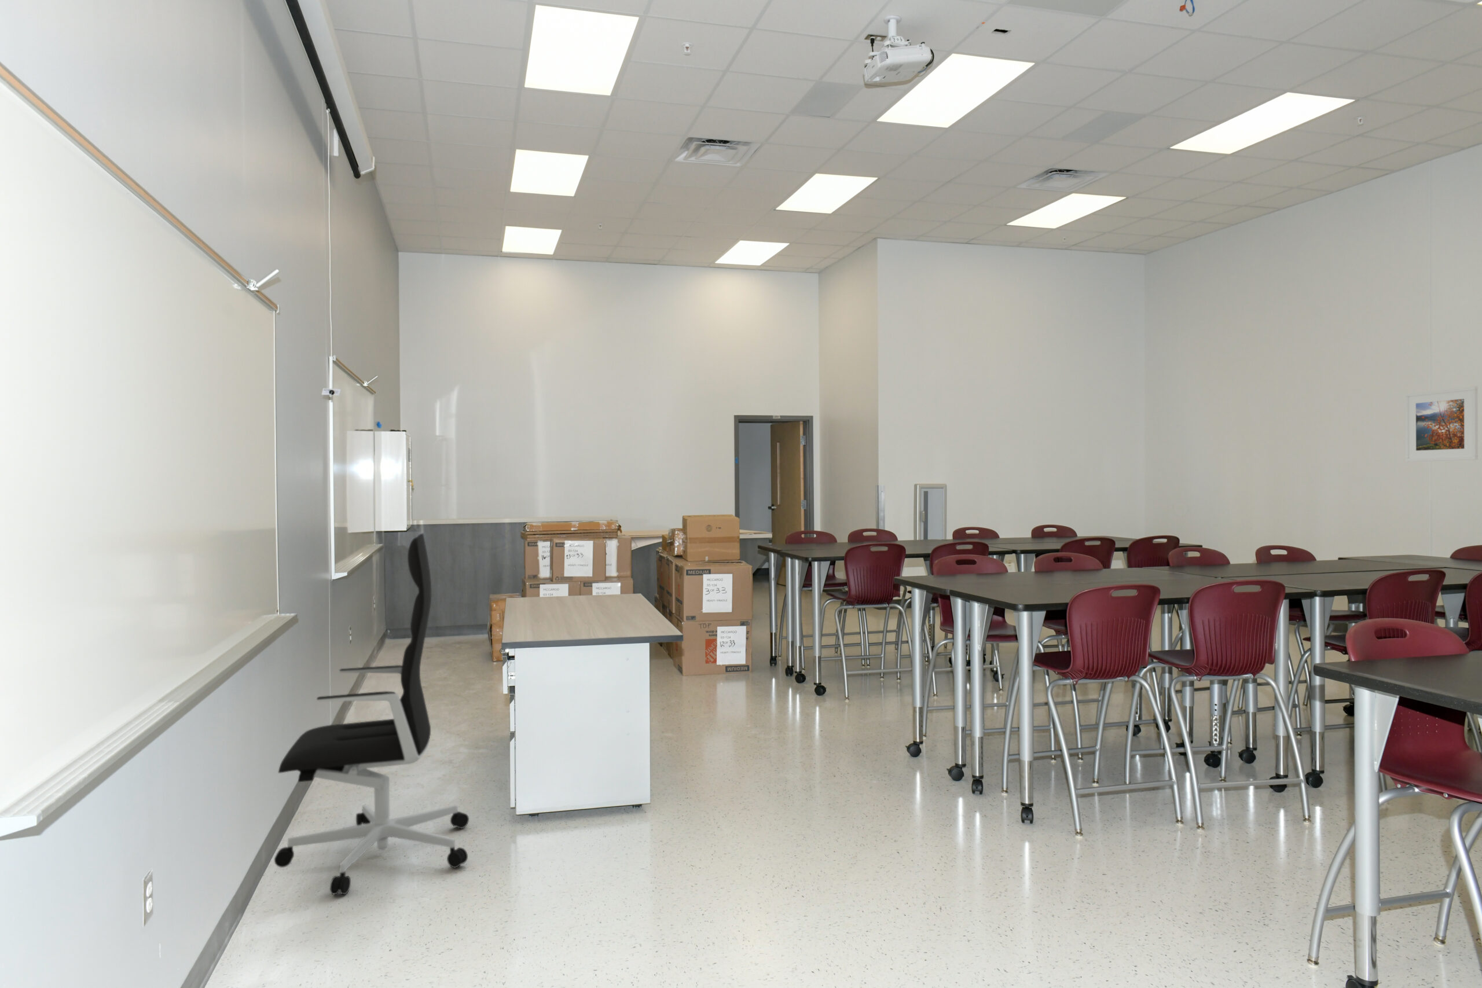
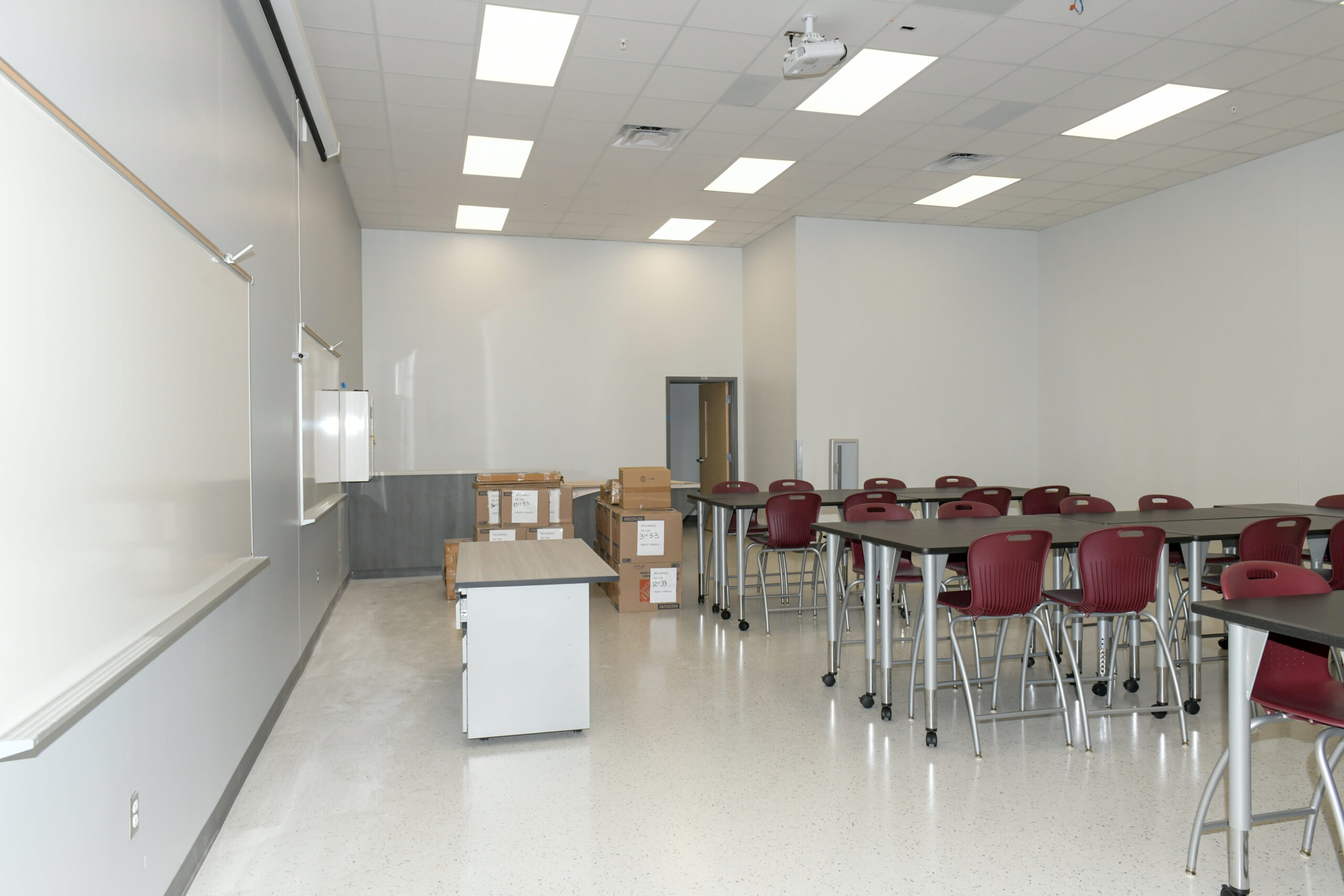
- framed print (1440, 426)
- office chair (373, 695)
